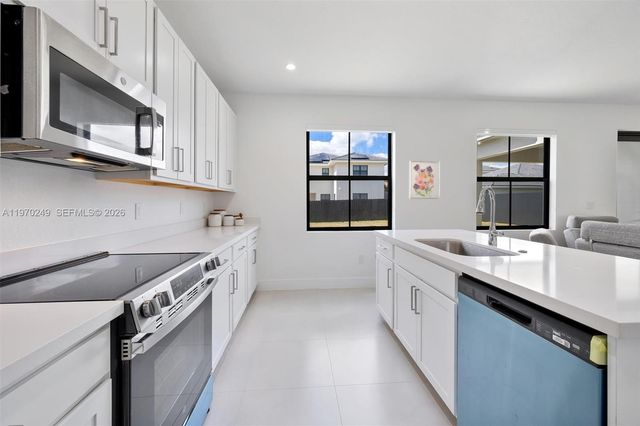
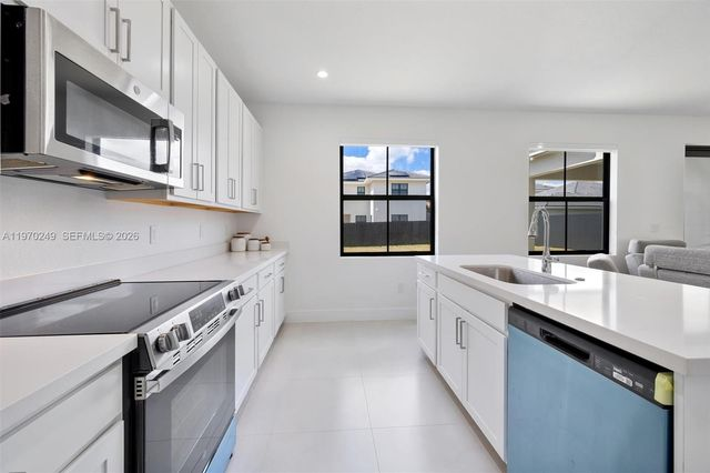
- wall art (424, 180)
